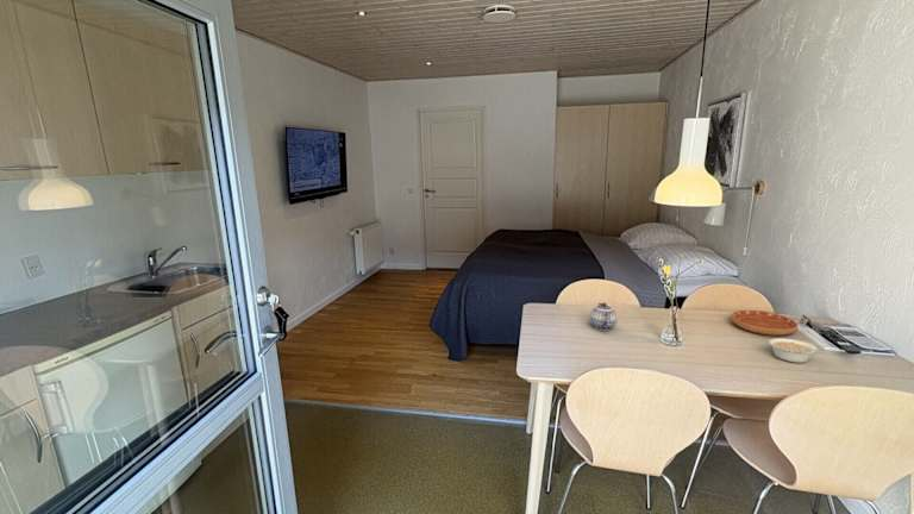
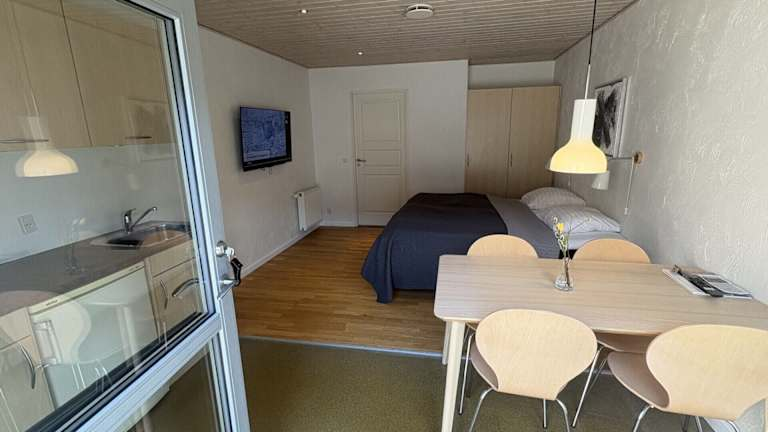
- teapot (603, 315)
- legume (793, 350)
- saucer (763, 322)
